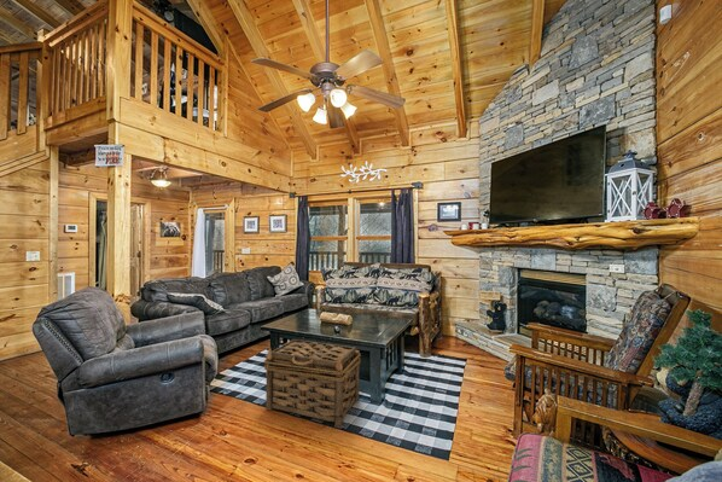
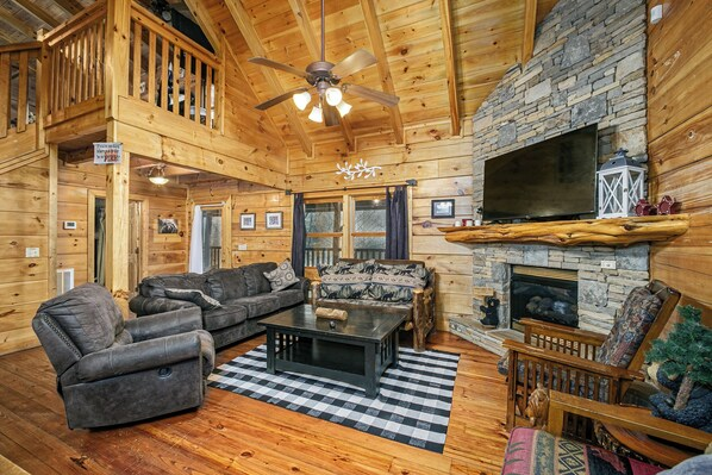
- basket (313, 374)
